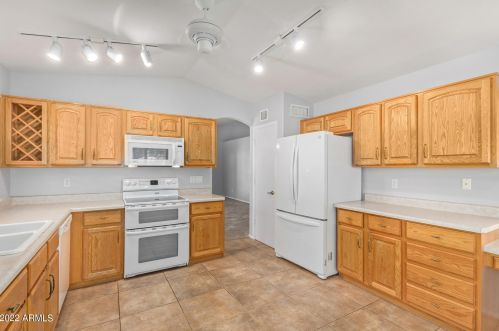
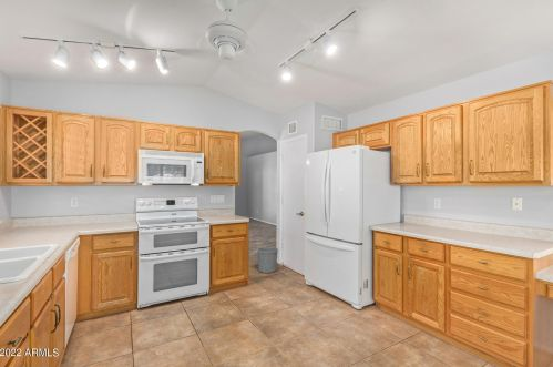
+ waste bin (267, 259)
